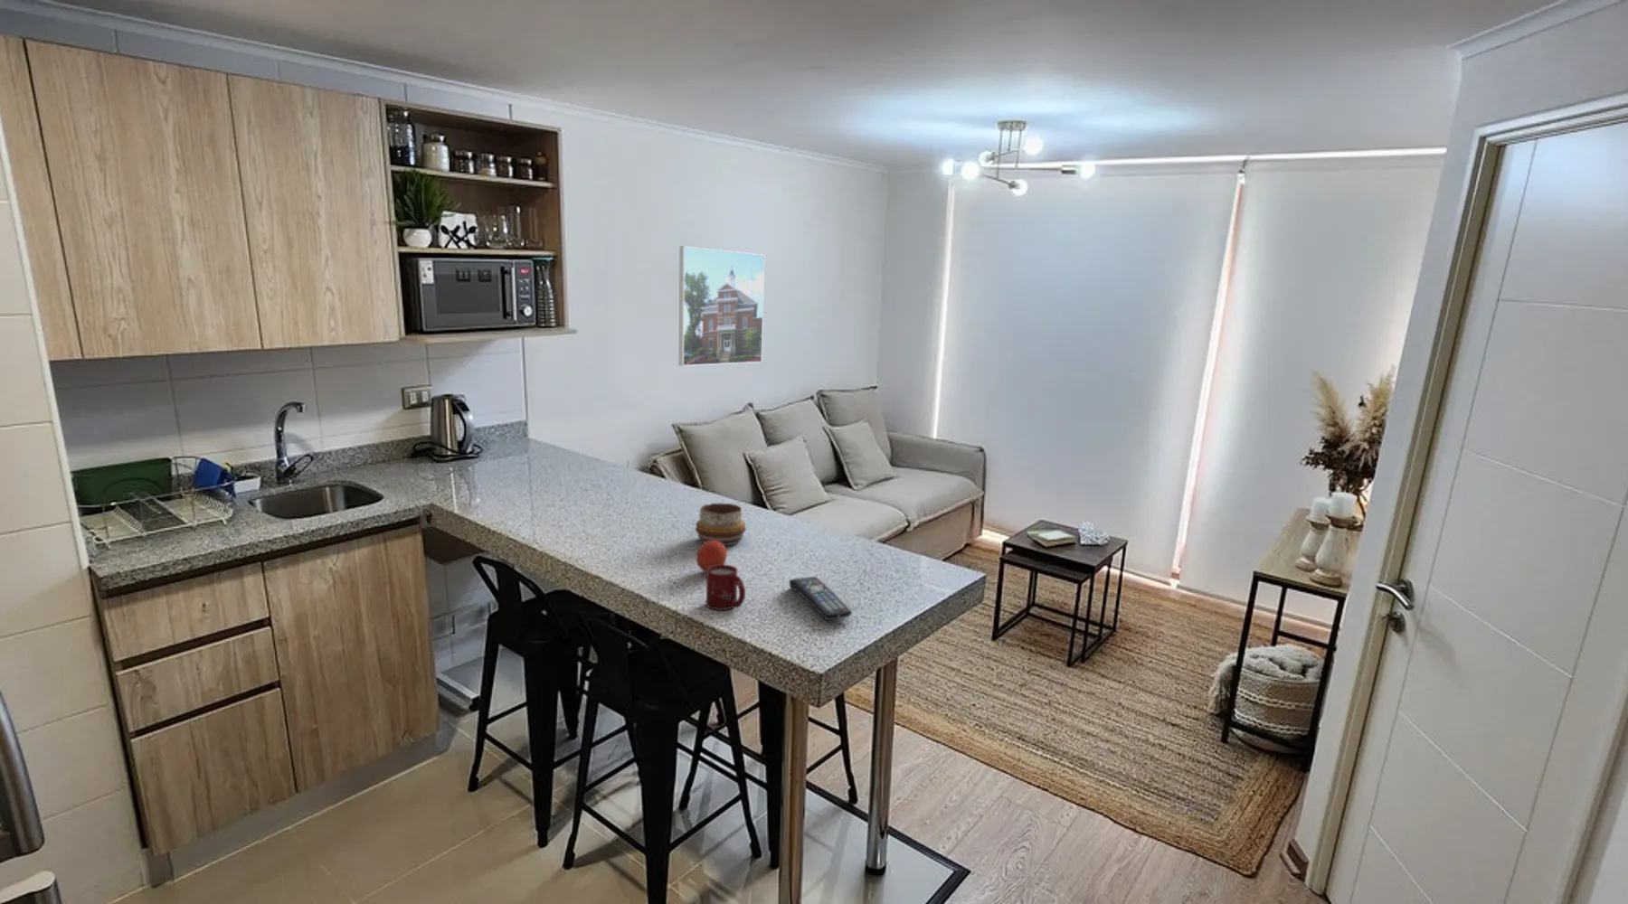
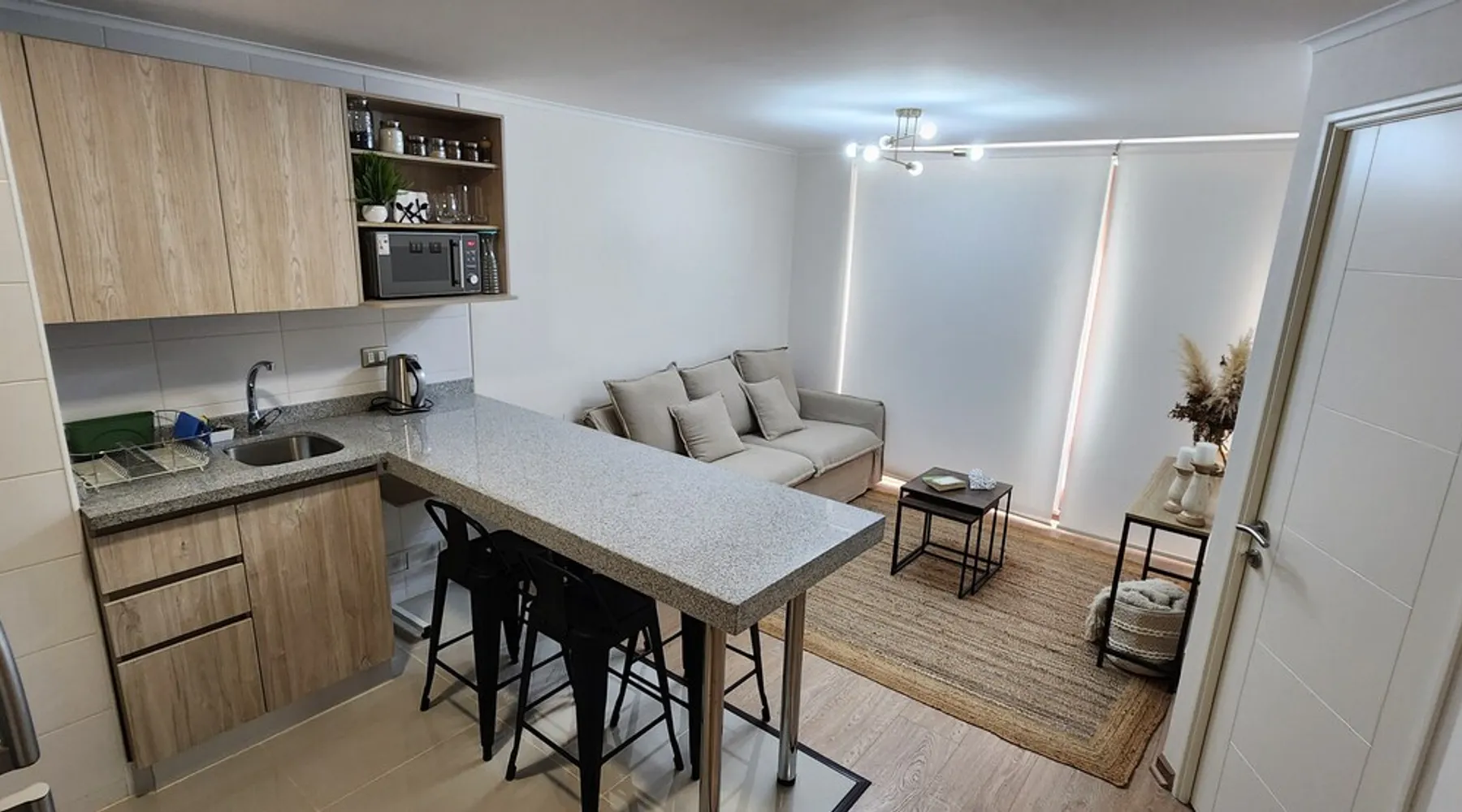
- remote control (817, 596)
- cup (726, 589)
- fruit (710, 556)
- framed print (723, 307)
- decorative bowl (720, 524)
